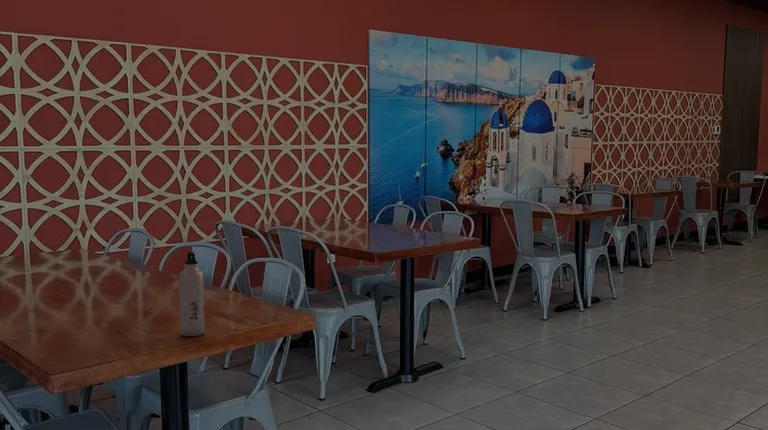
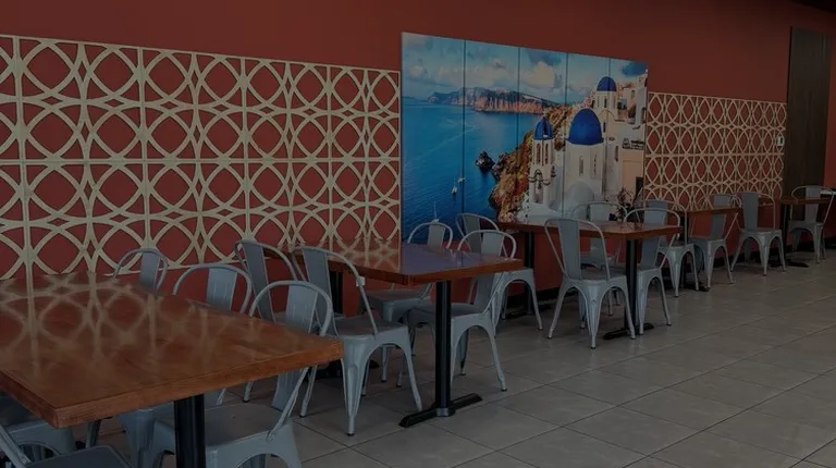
- water bottle (191, 292)
